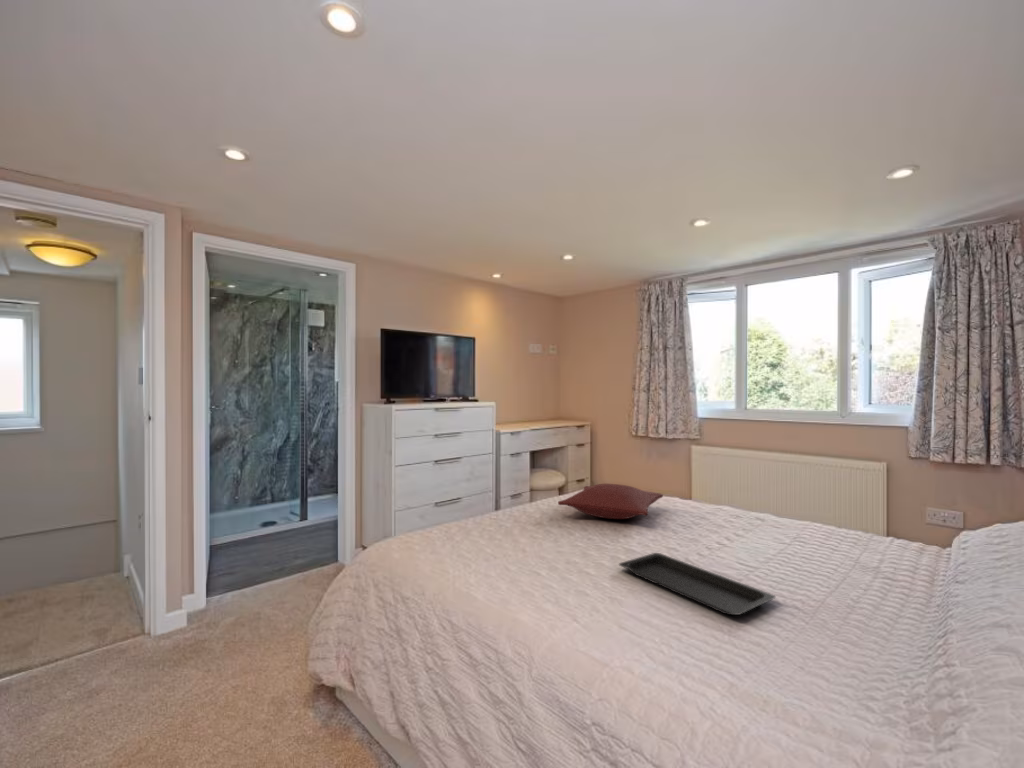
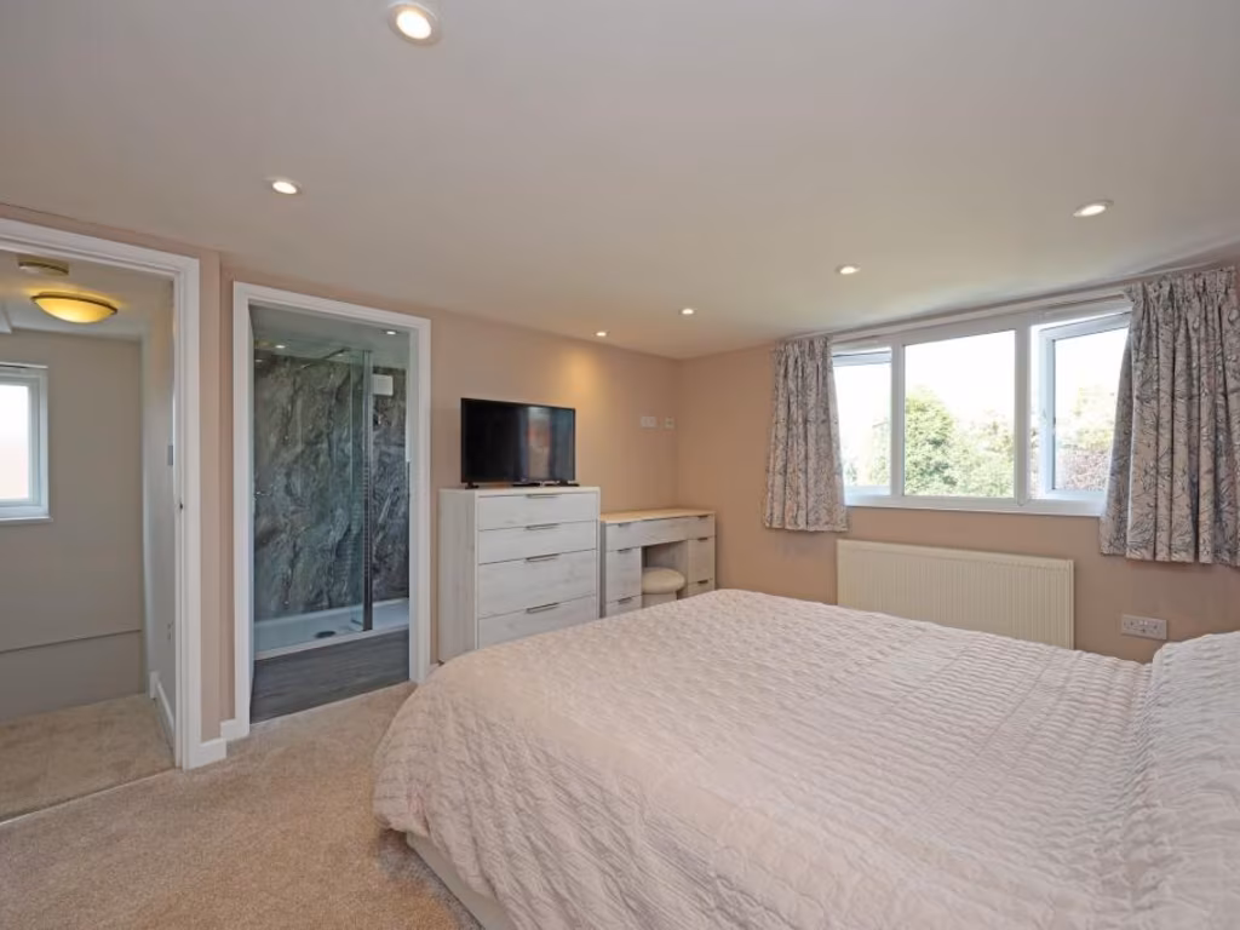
- pillow (612, 500)
- serving tray (690, 582)
